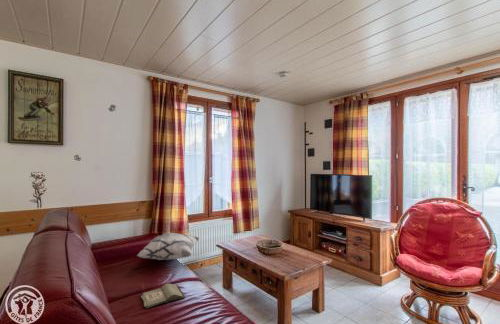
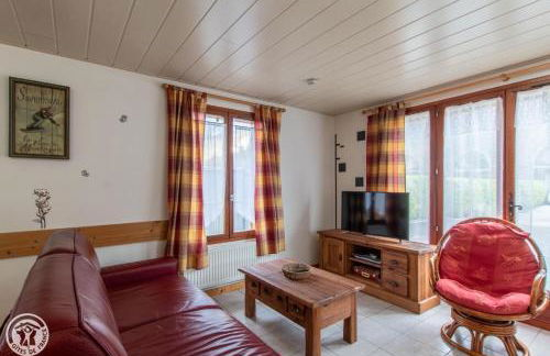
- decorative pillow (171, 245)
- hardback book (162, 293)
